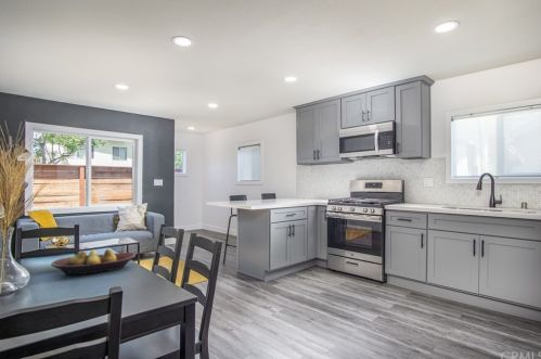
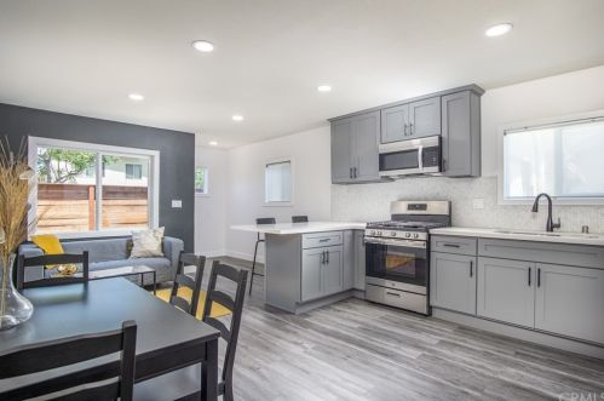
- fruit bowl (95, 259)
